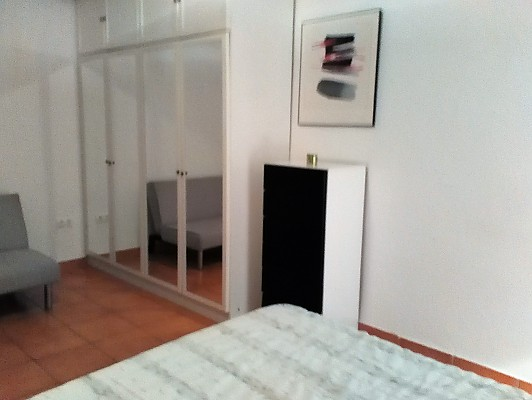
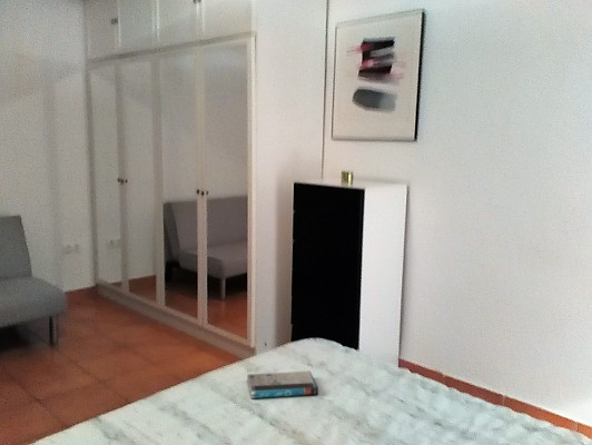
+ book (282, 384)
